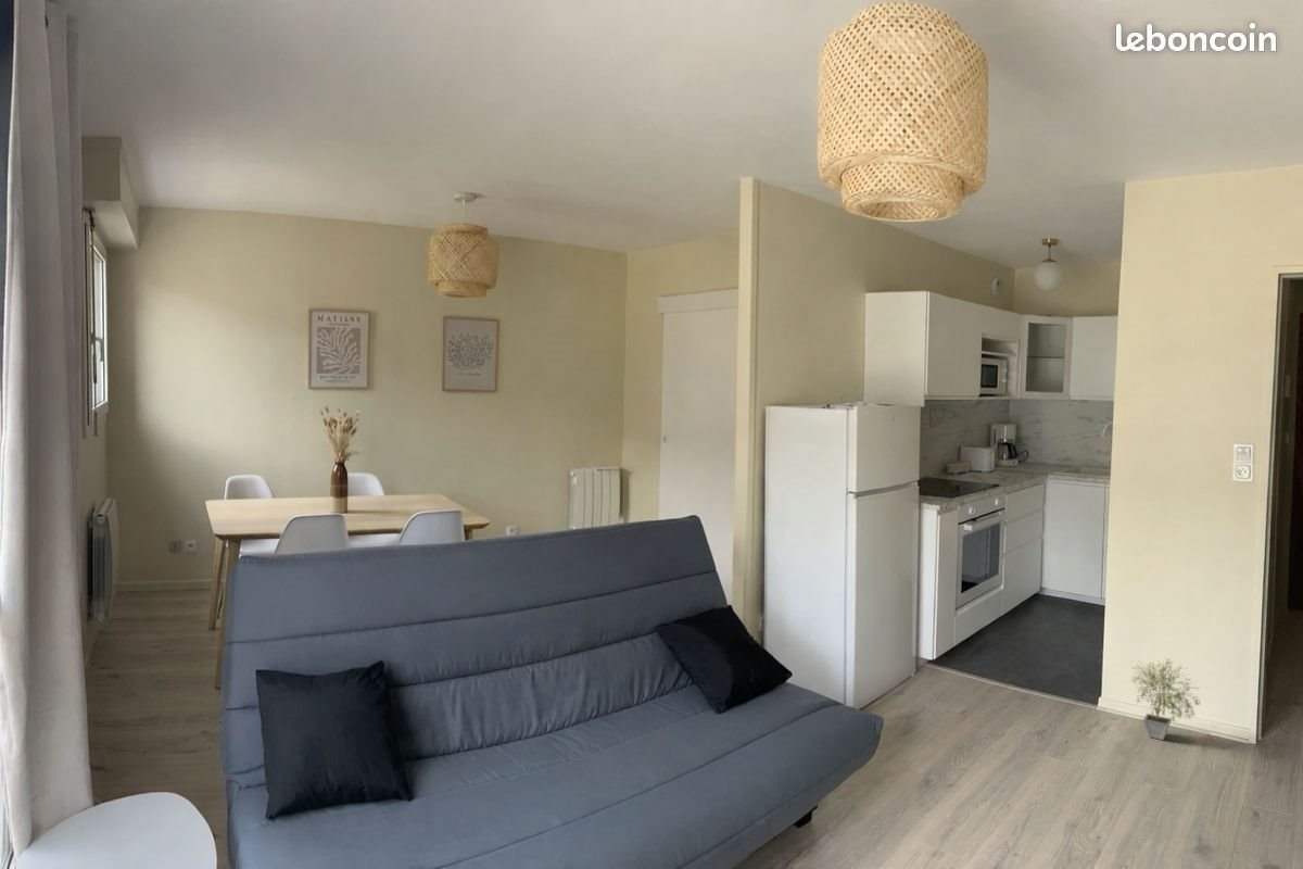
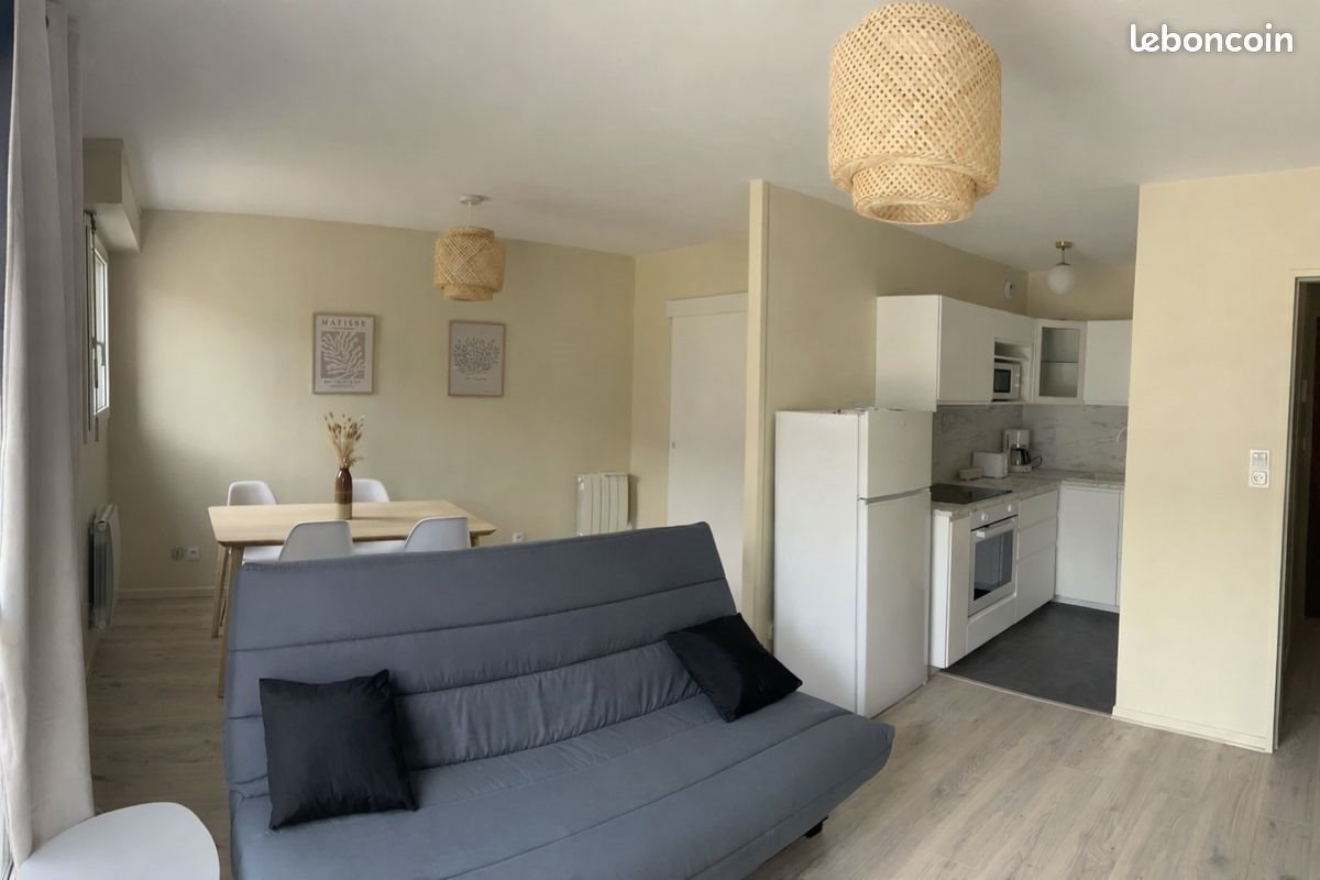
- potted plant (1163, 695)
